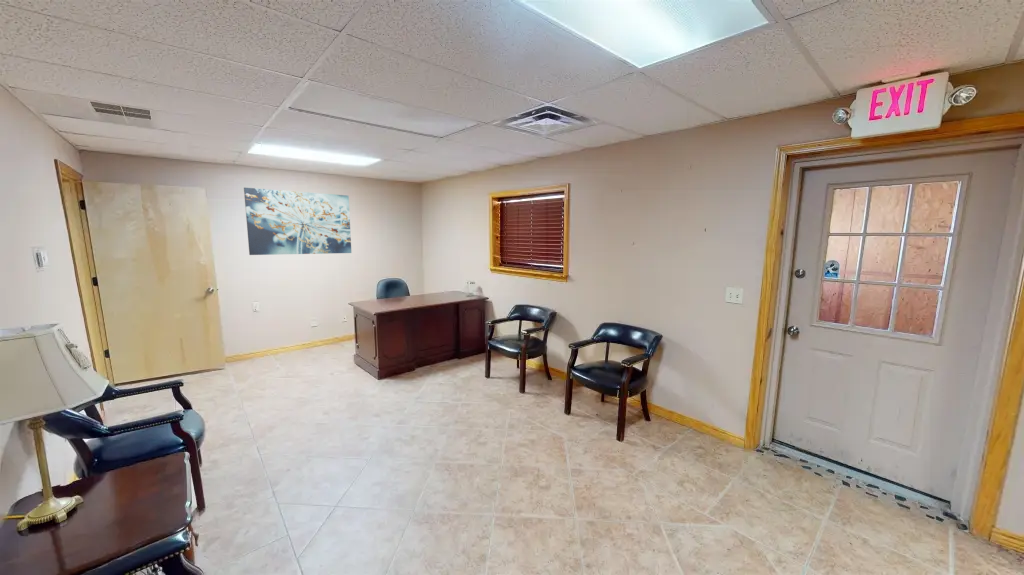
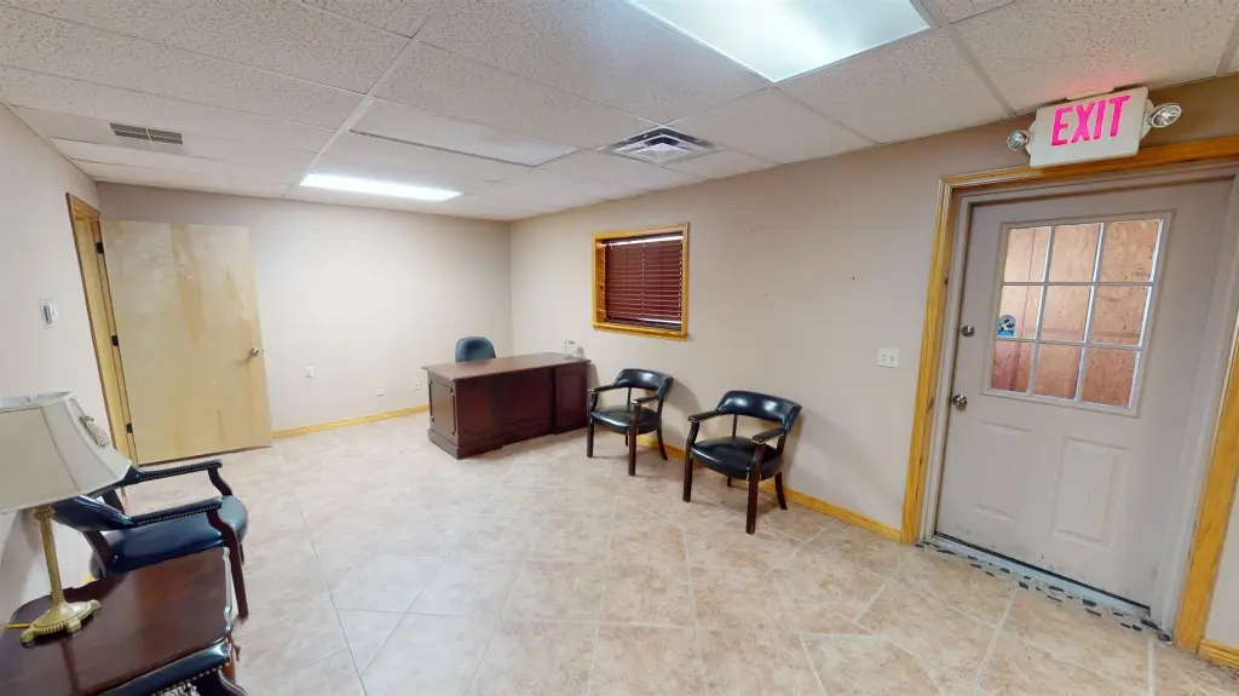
- wall art (302, 223)
